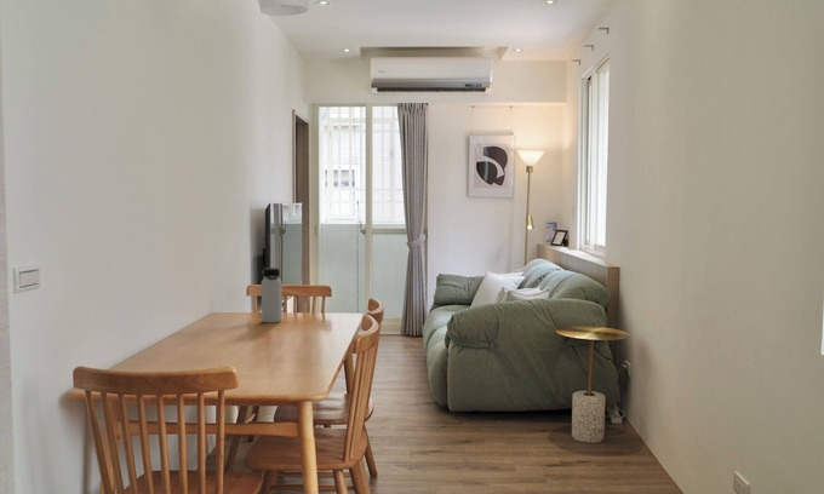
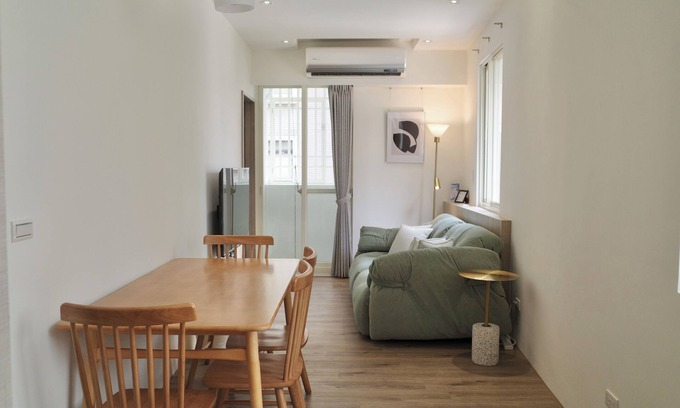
- water bottle (271, 294)
